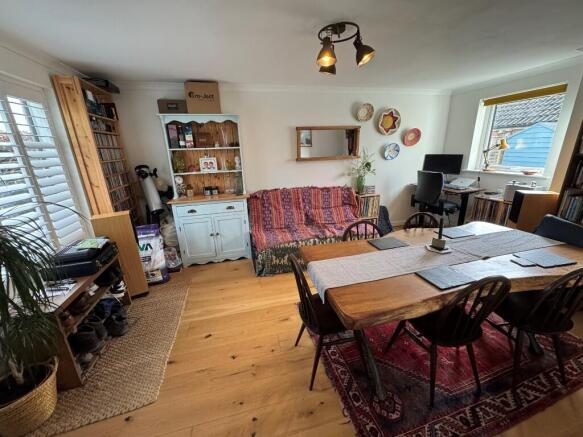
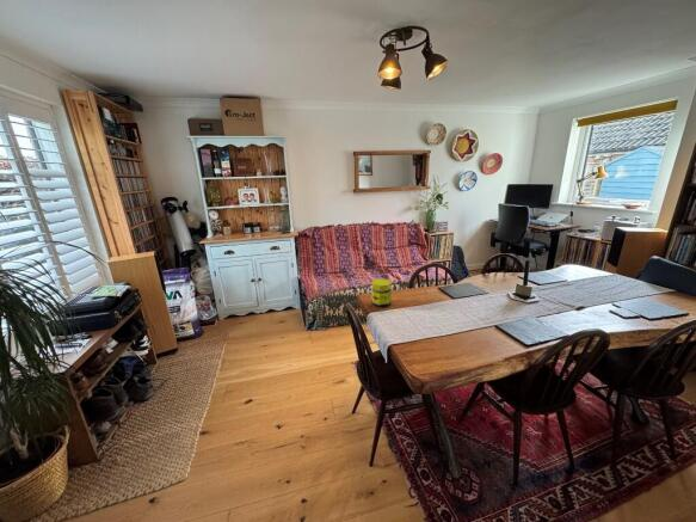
+ jar (381, 293)
